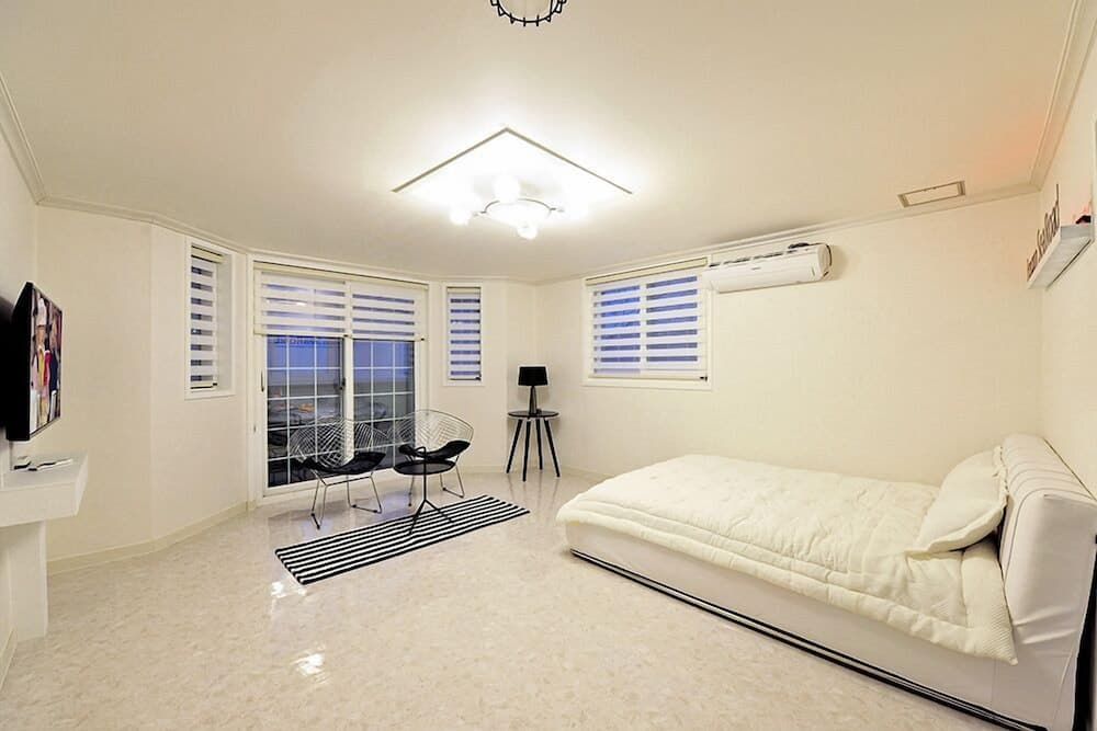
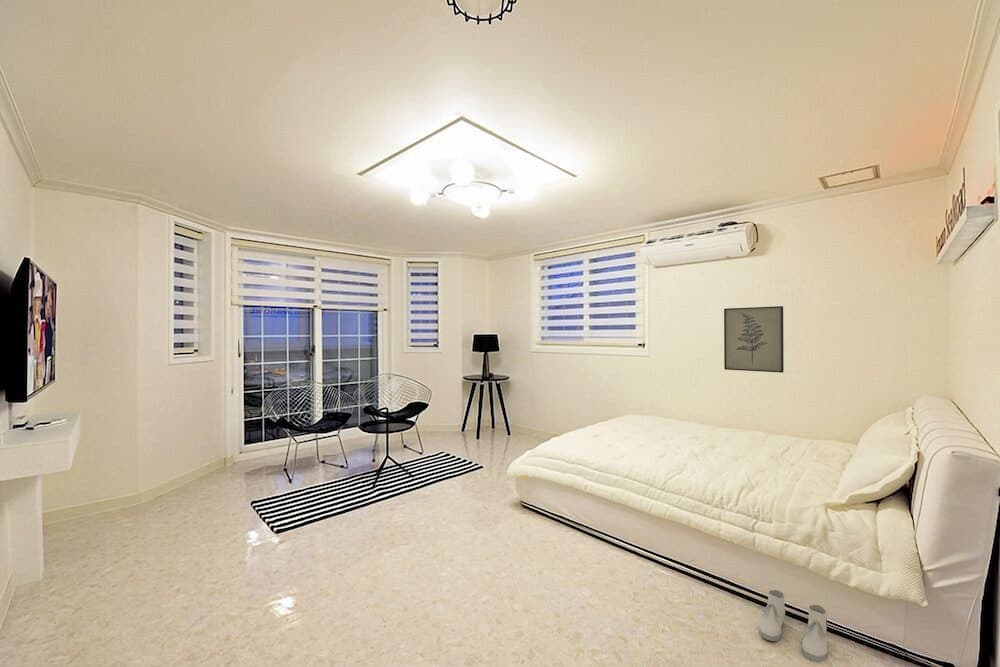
+ wall art (752, 339)
+ boots (784, 617)
